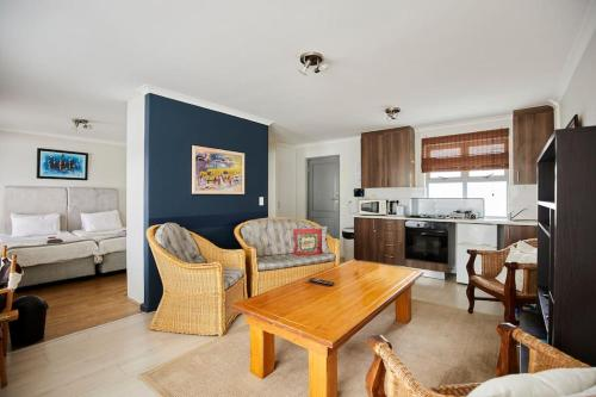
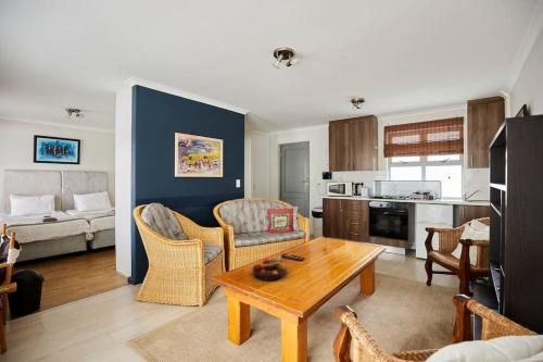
+ fruit bowl (269, 265)
